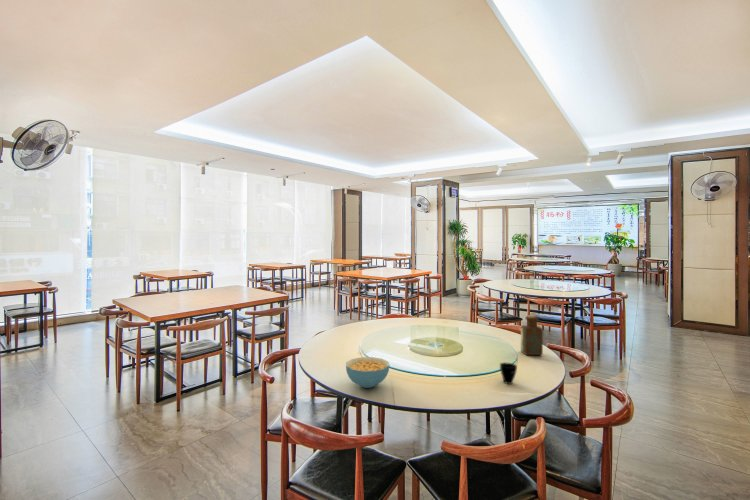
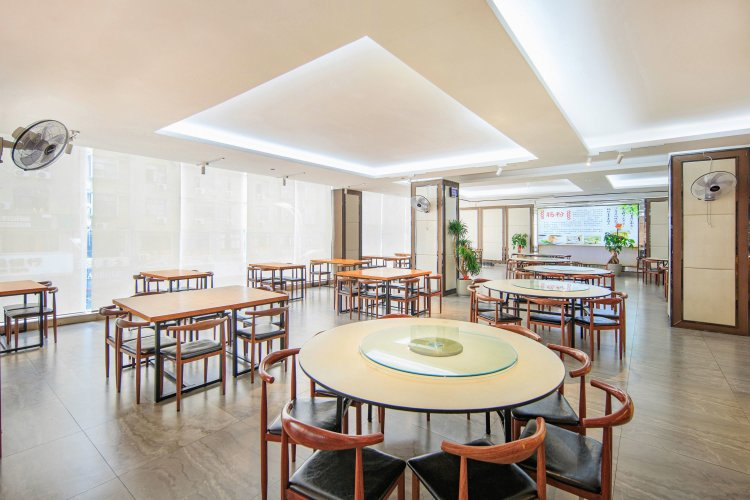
- bottle (531, 334)
- cup (509, 375)
- cereal bowl (367, 374)
